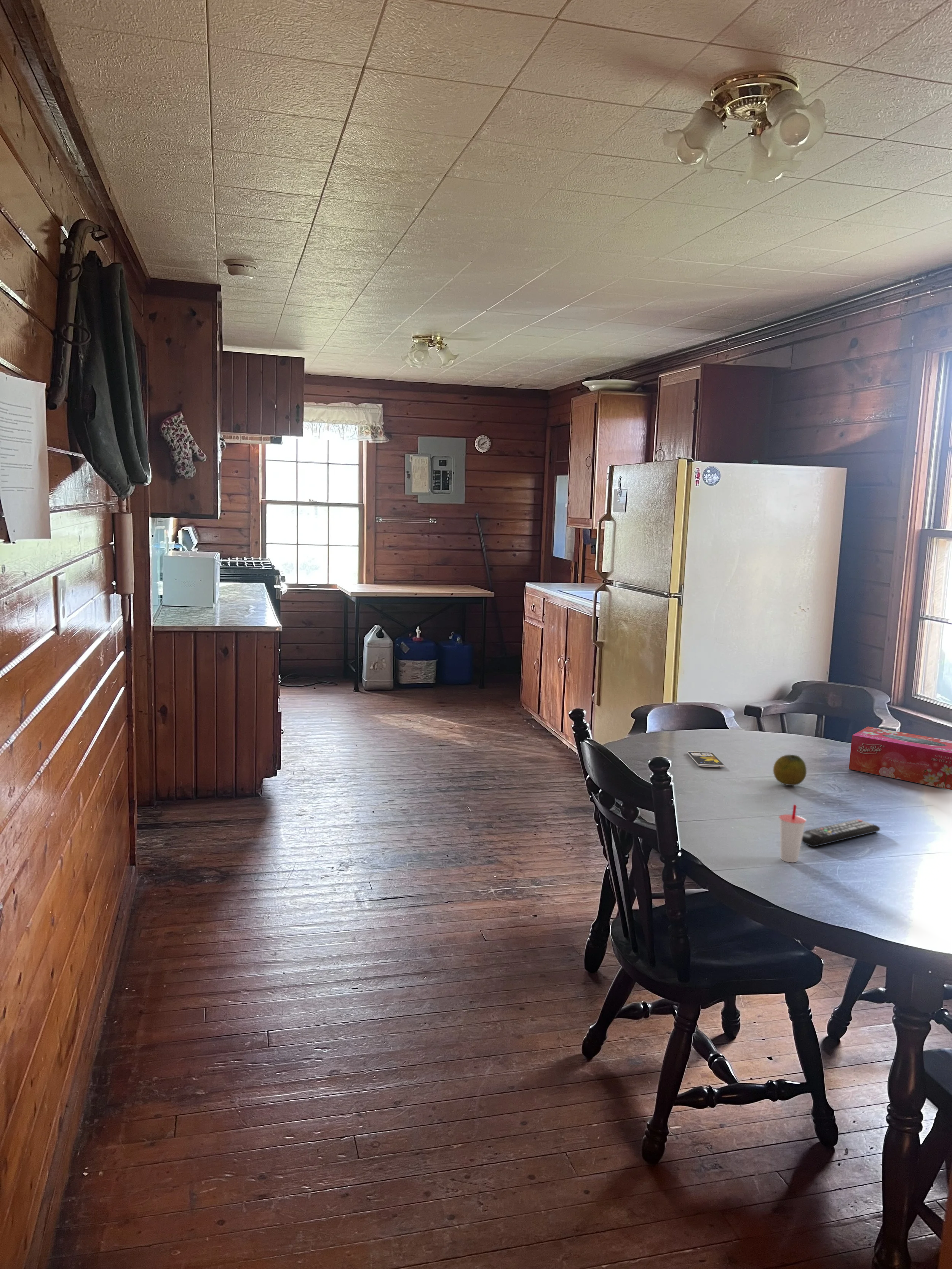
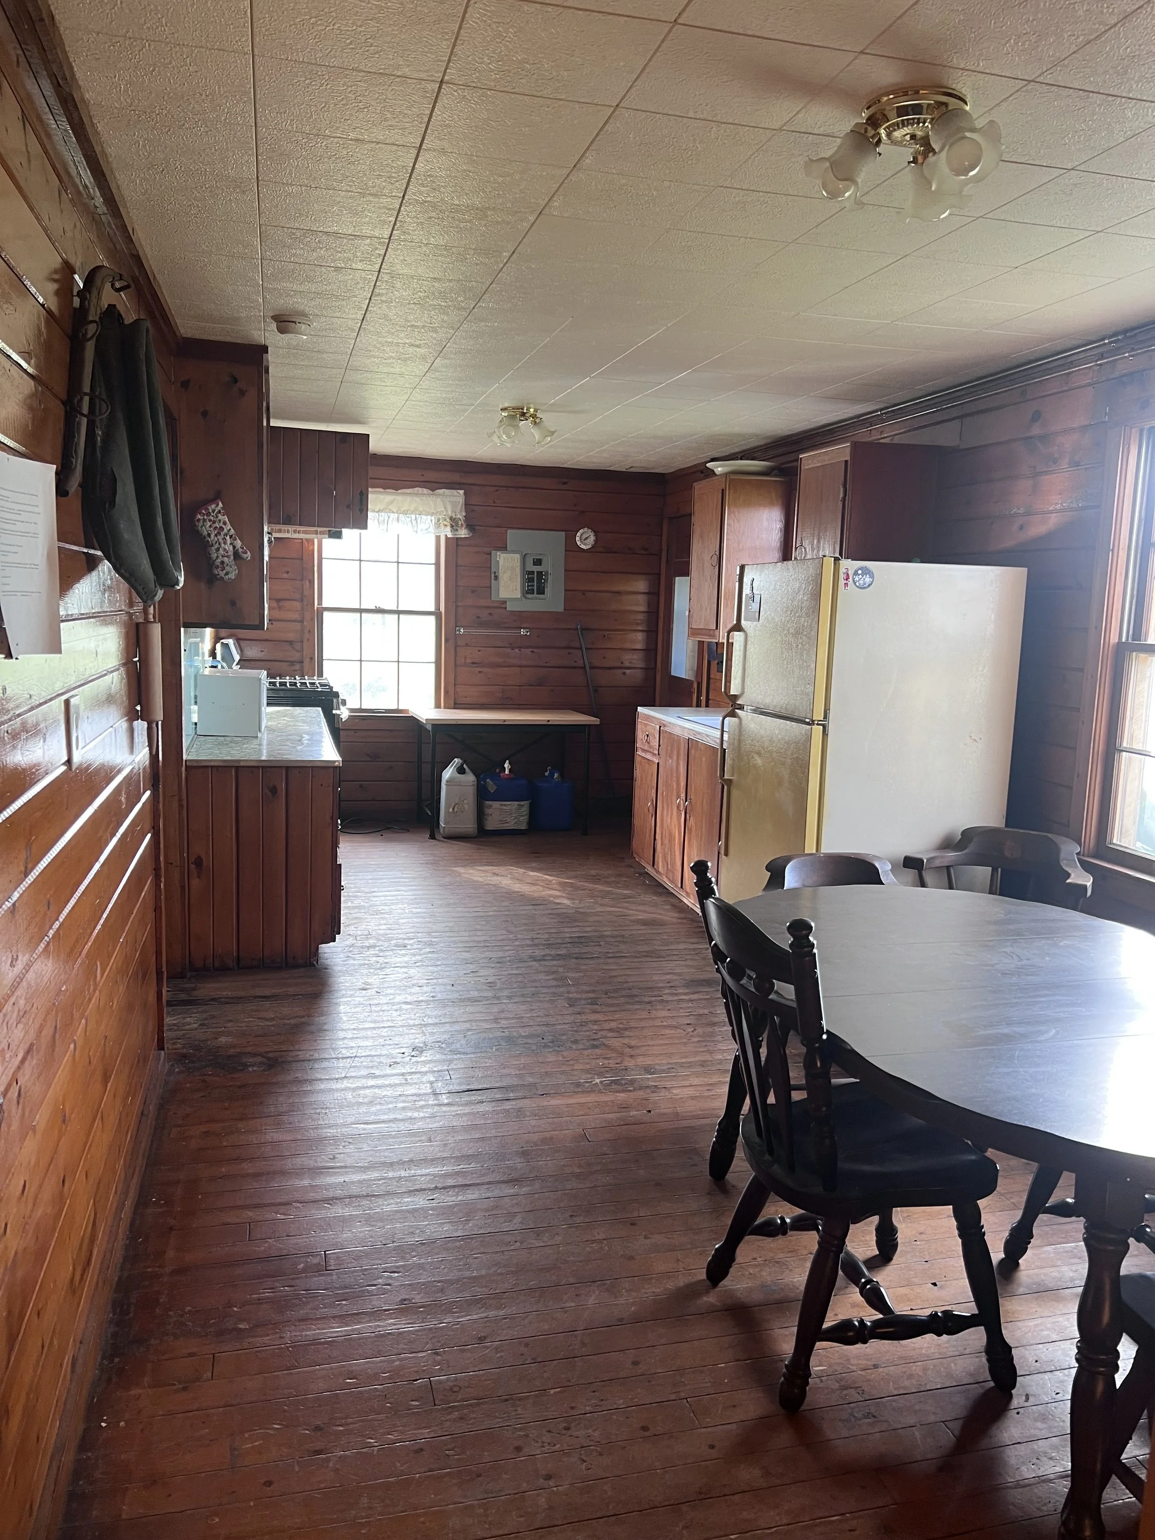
- cup (791, 832)
- fruit (790, 770)
- remote control (841, 832)
- tissue box (912, 757)
- smartphone (705, 759)
